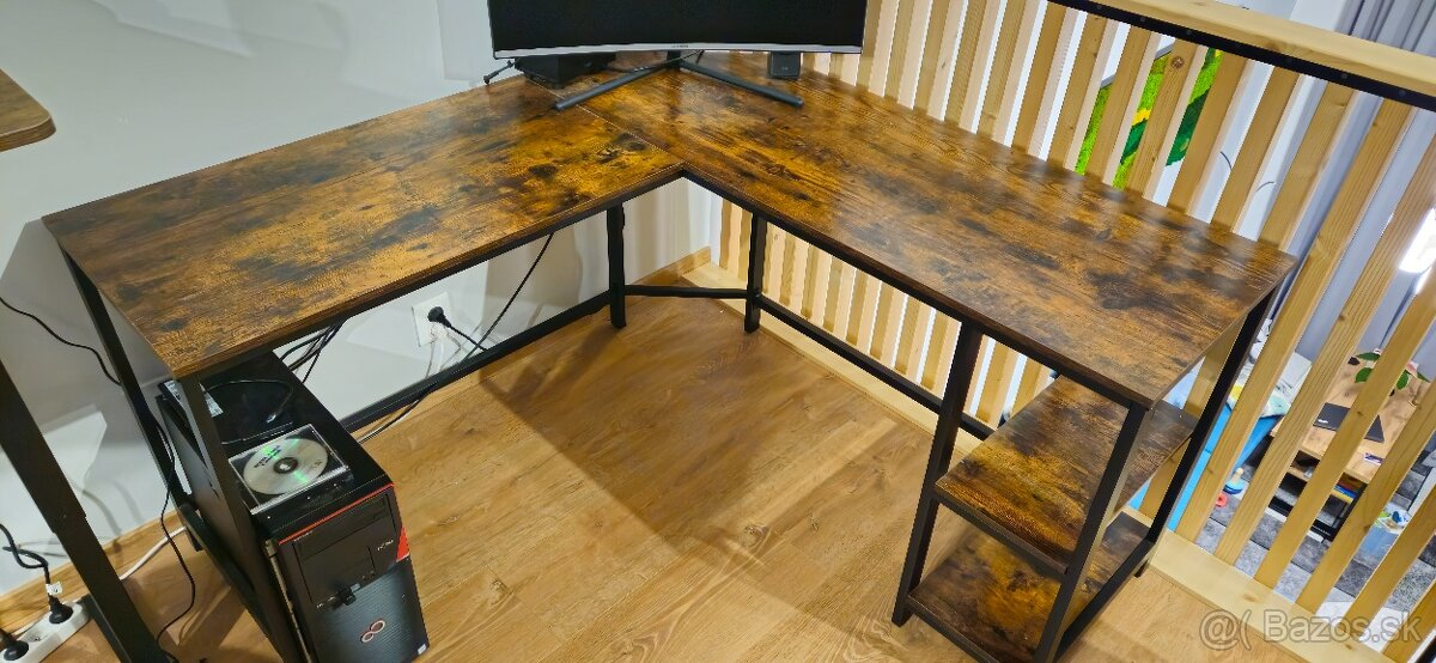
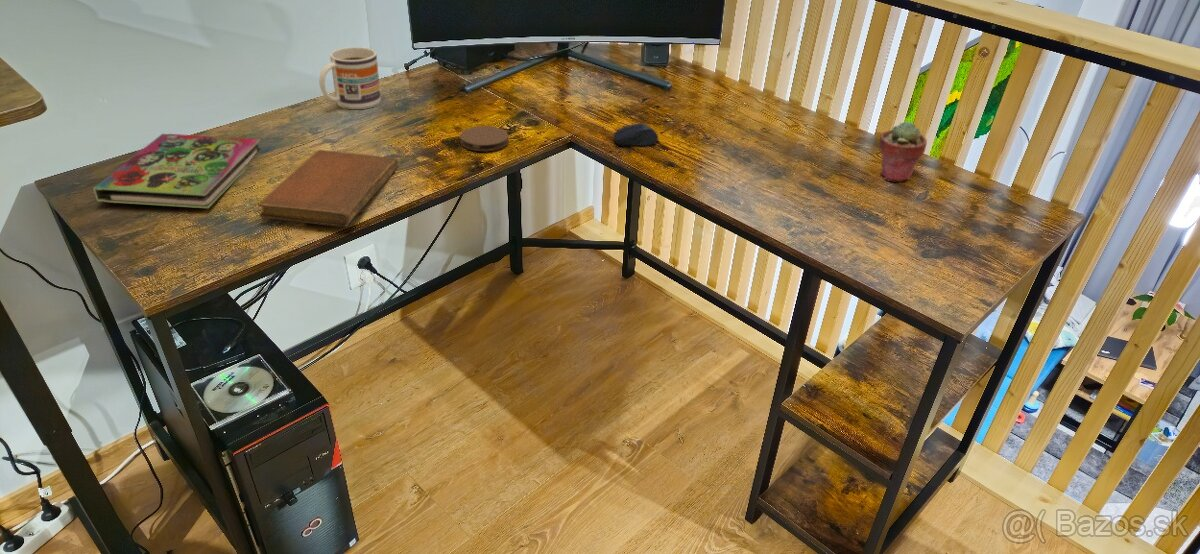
+ potted succulent (901, 149)
+ coaster (484, 138)
+ mug (350, 78)
+ notebook (332, 185)
+ computer mouse (636, 131)
+ book (183, 168)
